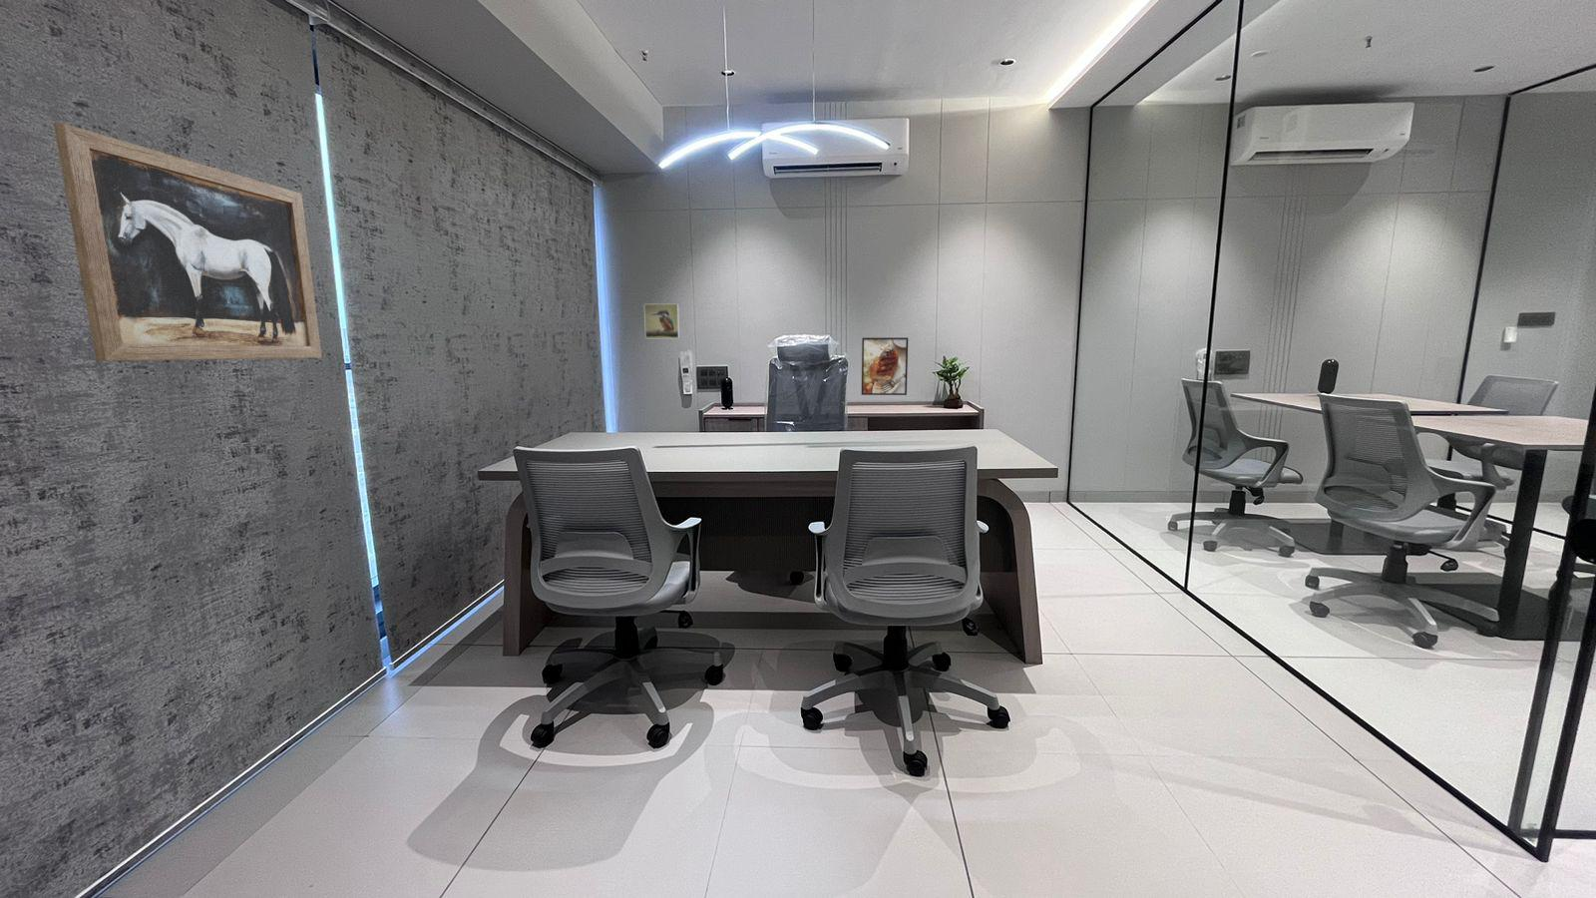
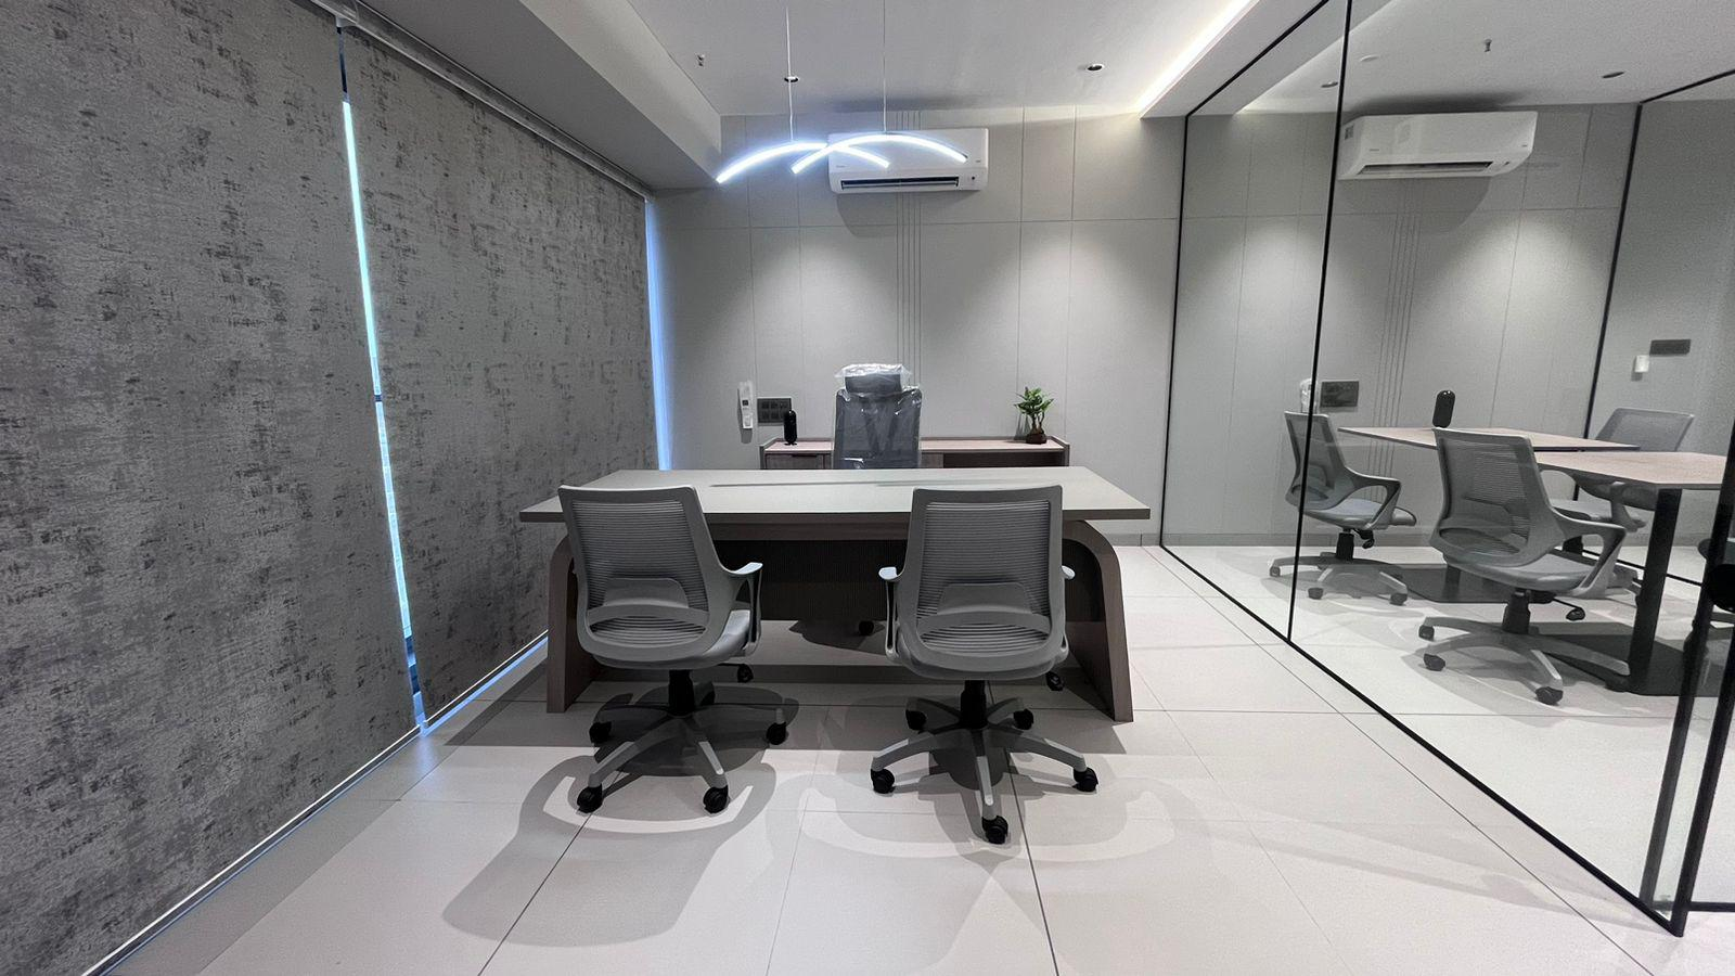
- wall art (215, 263)
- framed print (884, 366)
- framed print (661, 321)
